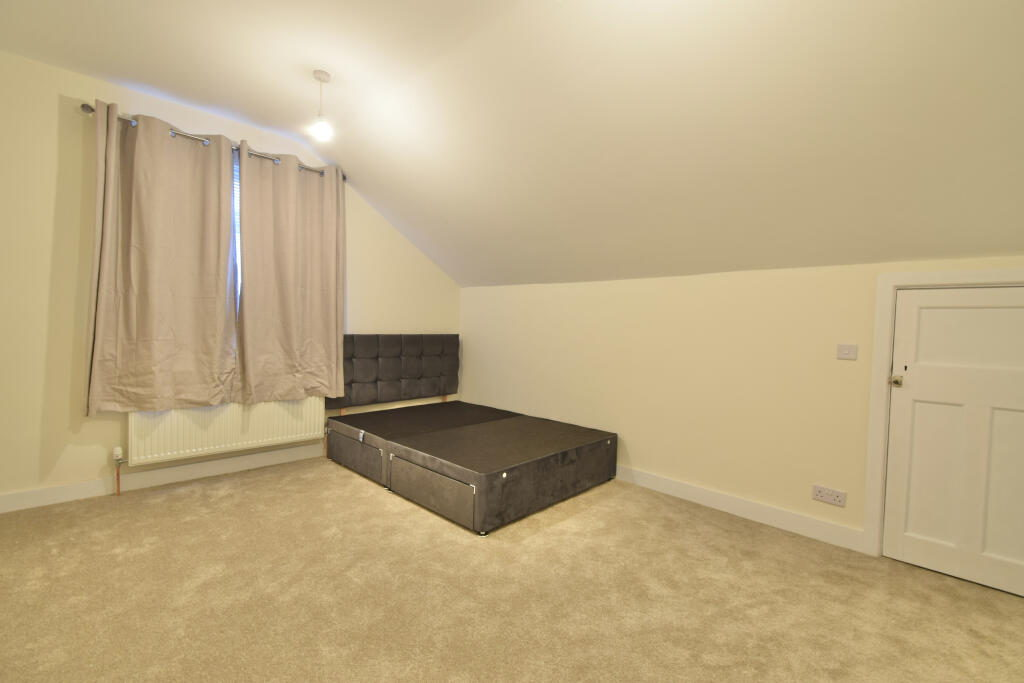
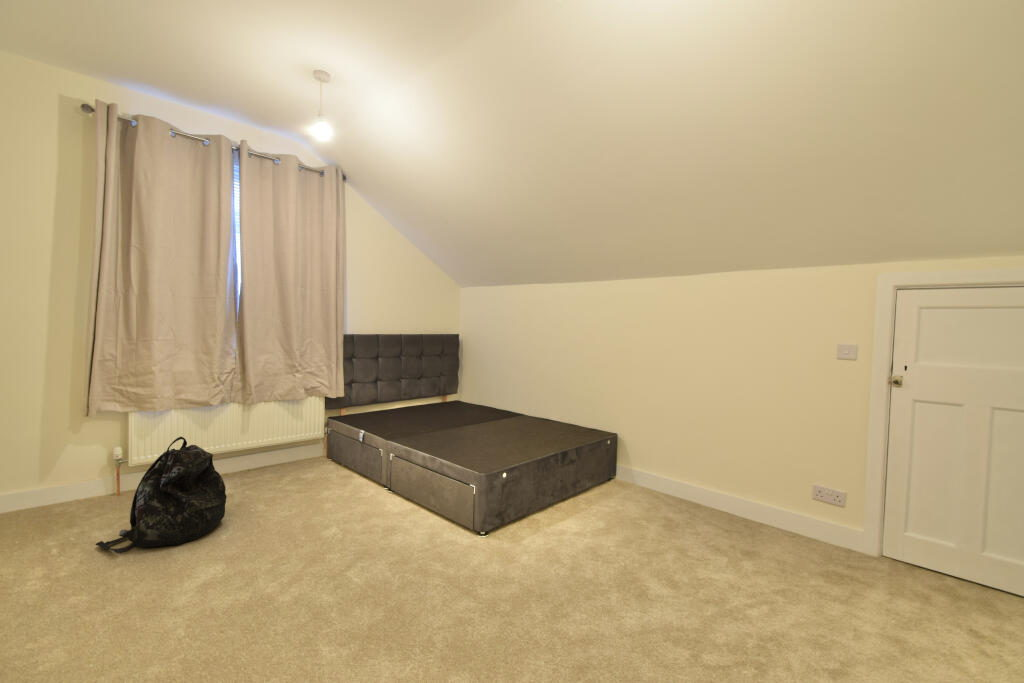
+ backpack (168, 484)
